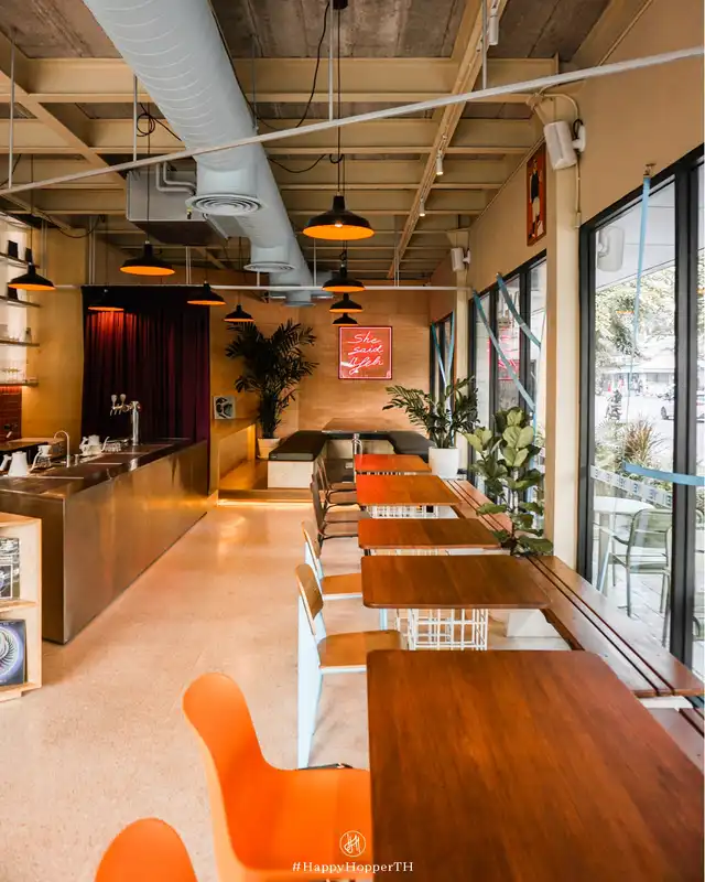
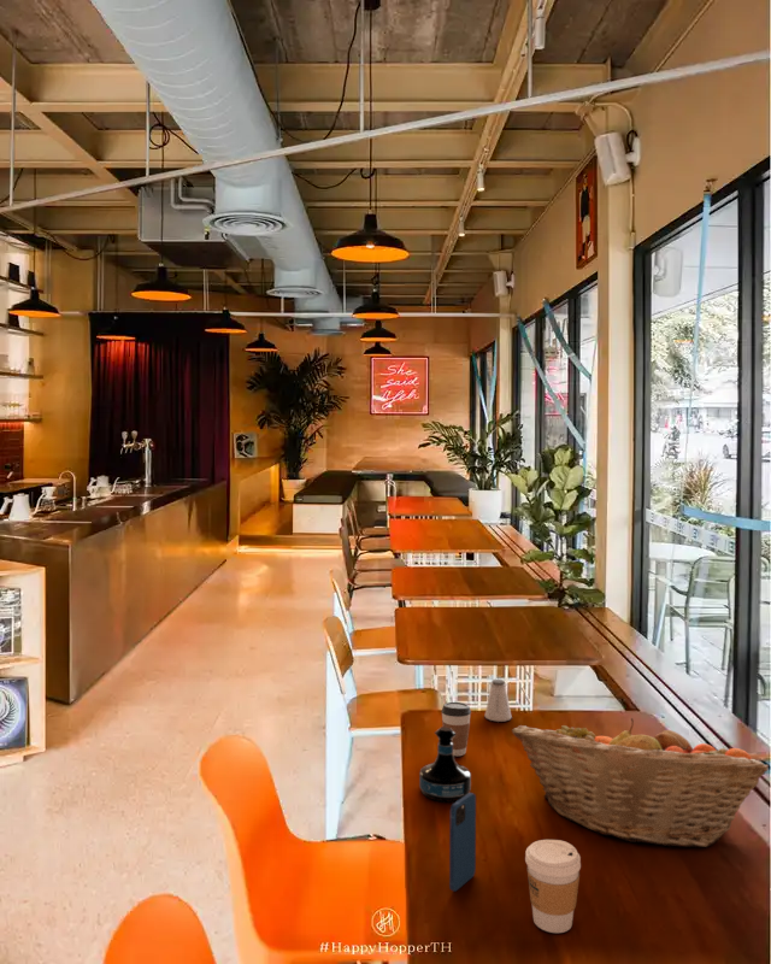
+ fruit basket (631, 765)
+ coffee cup (455, 728)
+ coffee cup (552, 884)
+ tequila bottle (445, 759)
+ saltshaker (498, 699)
+ smartphone (463, 841)
